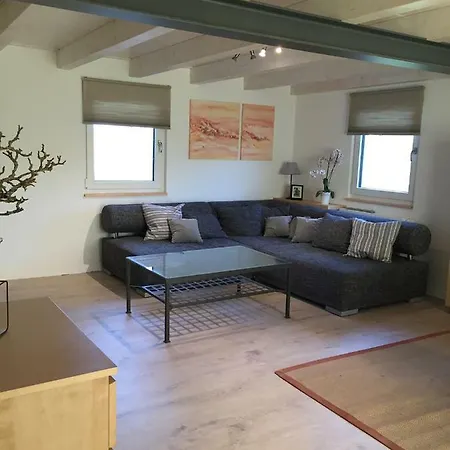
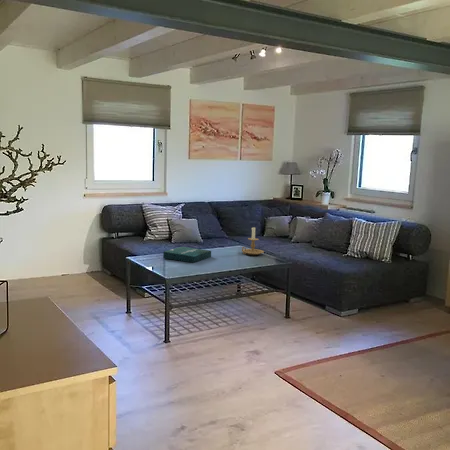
+ candle holder (253, 240)
+ pizza box (187, 254)
